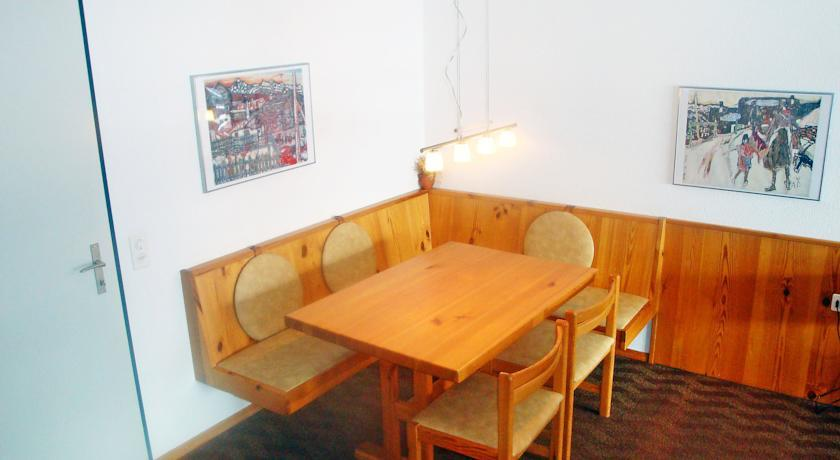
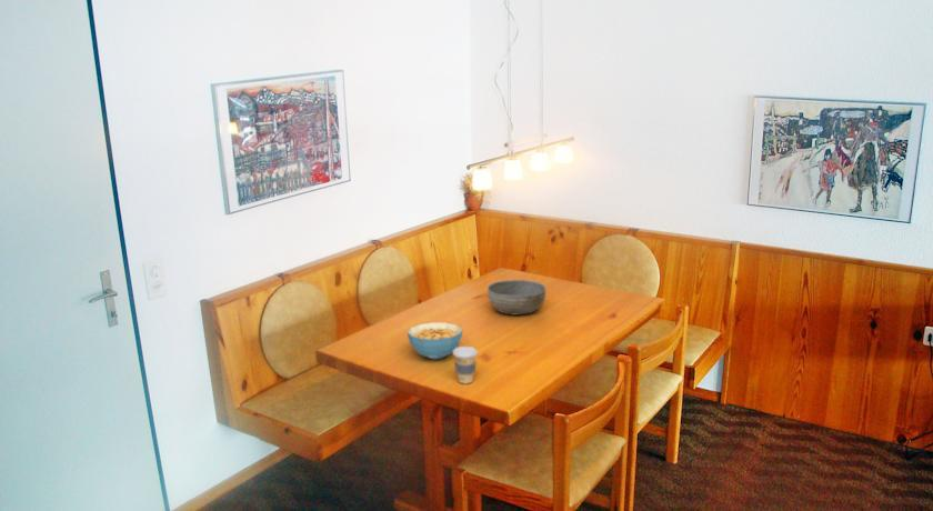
+ coffee cup (465, 365)
+ bowl (516, 298)
+ cereal bowl (435, 343)
